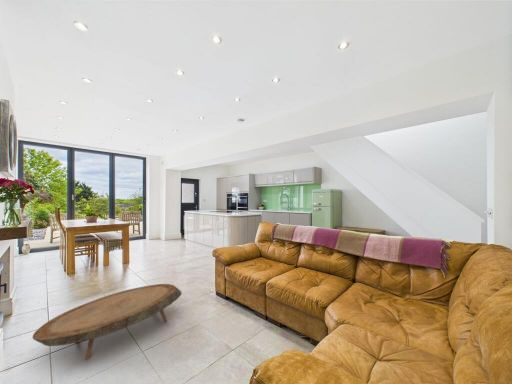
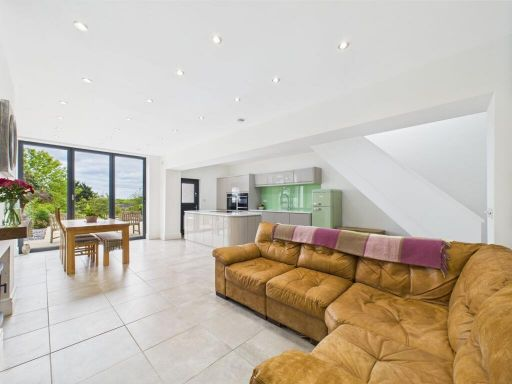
- coffee table (121, 318)
